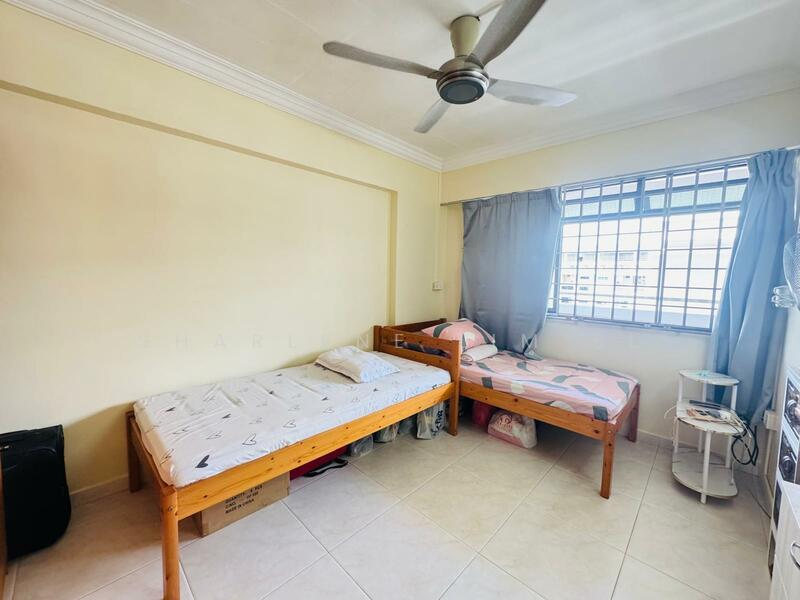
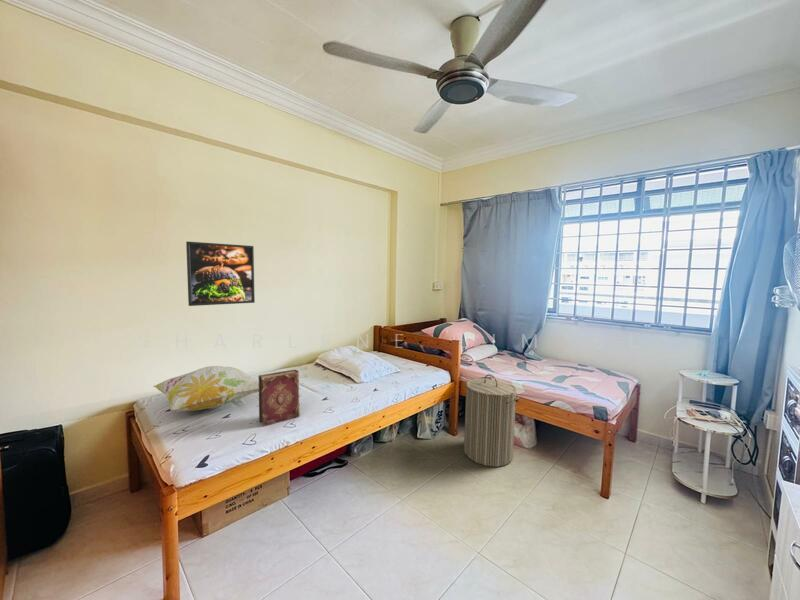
+ hardback book (280, 396)
+ decorative pillow (210, 386)
+ laundry hamper (489, 414)
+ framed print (222, 274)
